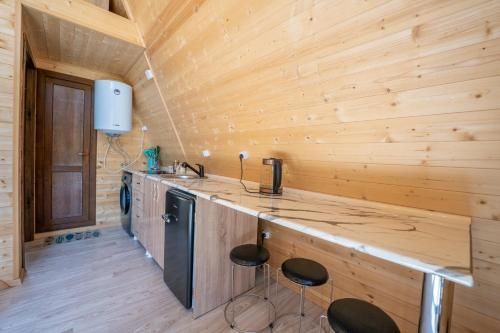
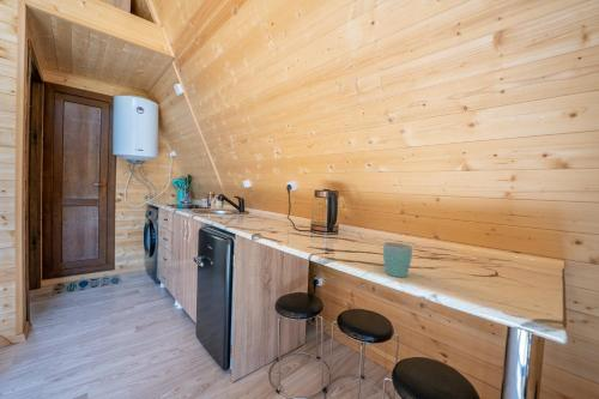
+ mug (394, 258)
